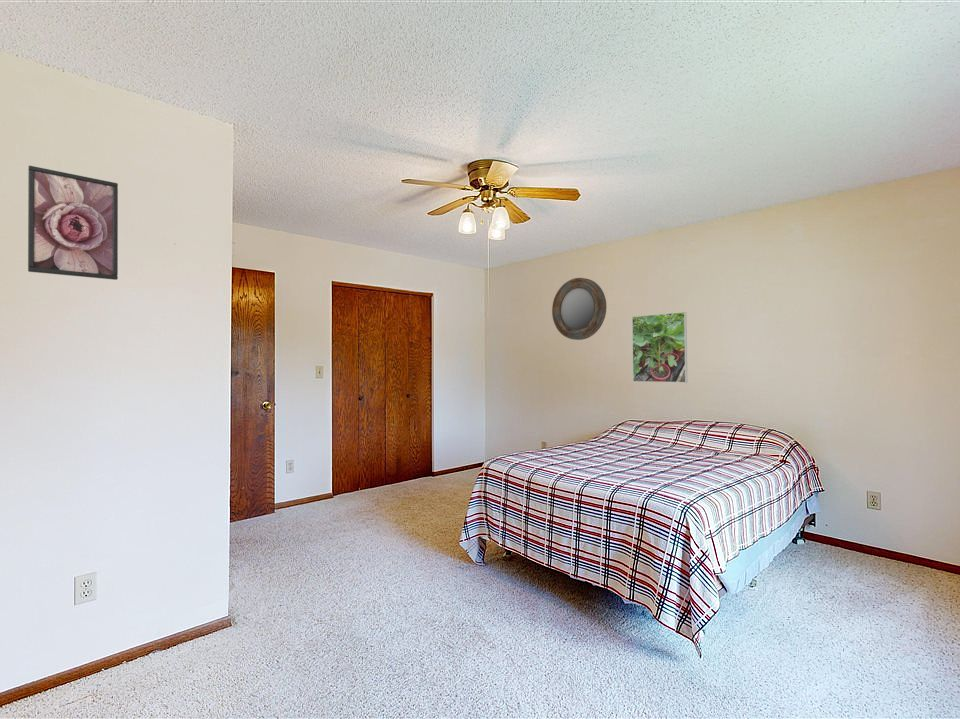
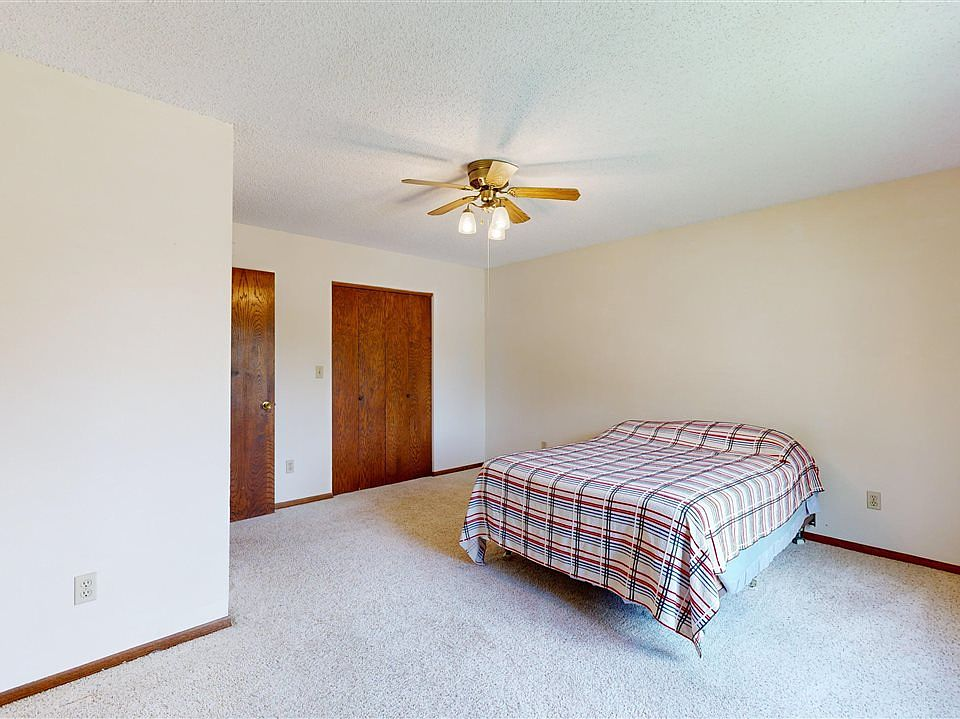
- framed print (658, 348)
- home mirror (577, 308)
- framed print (75, 225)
